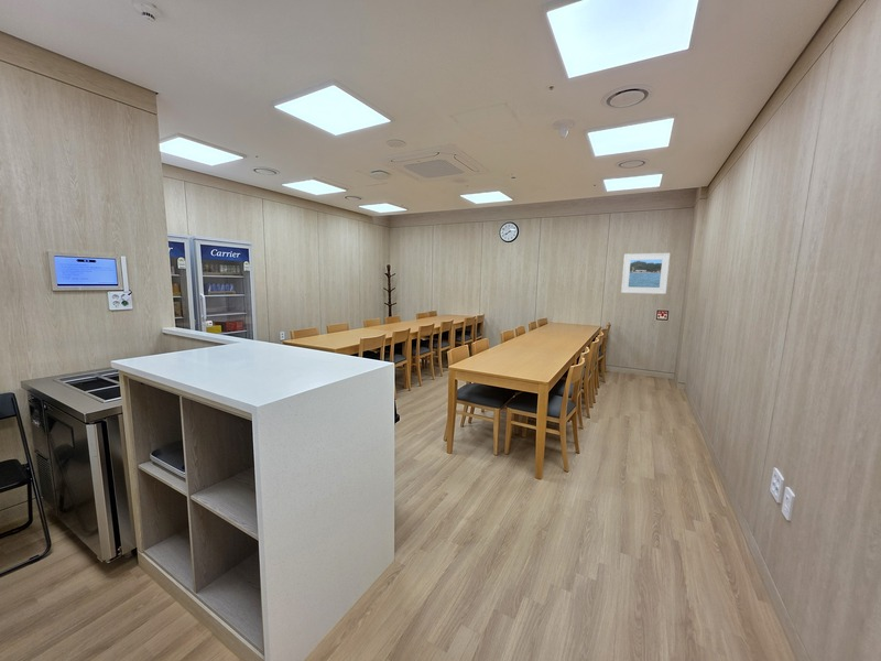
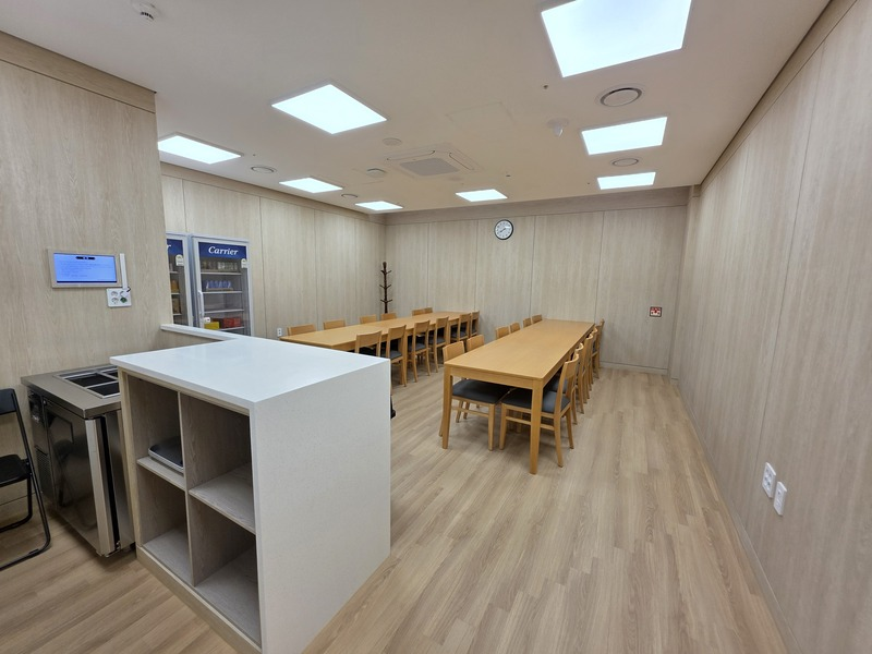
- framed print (644, 273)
